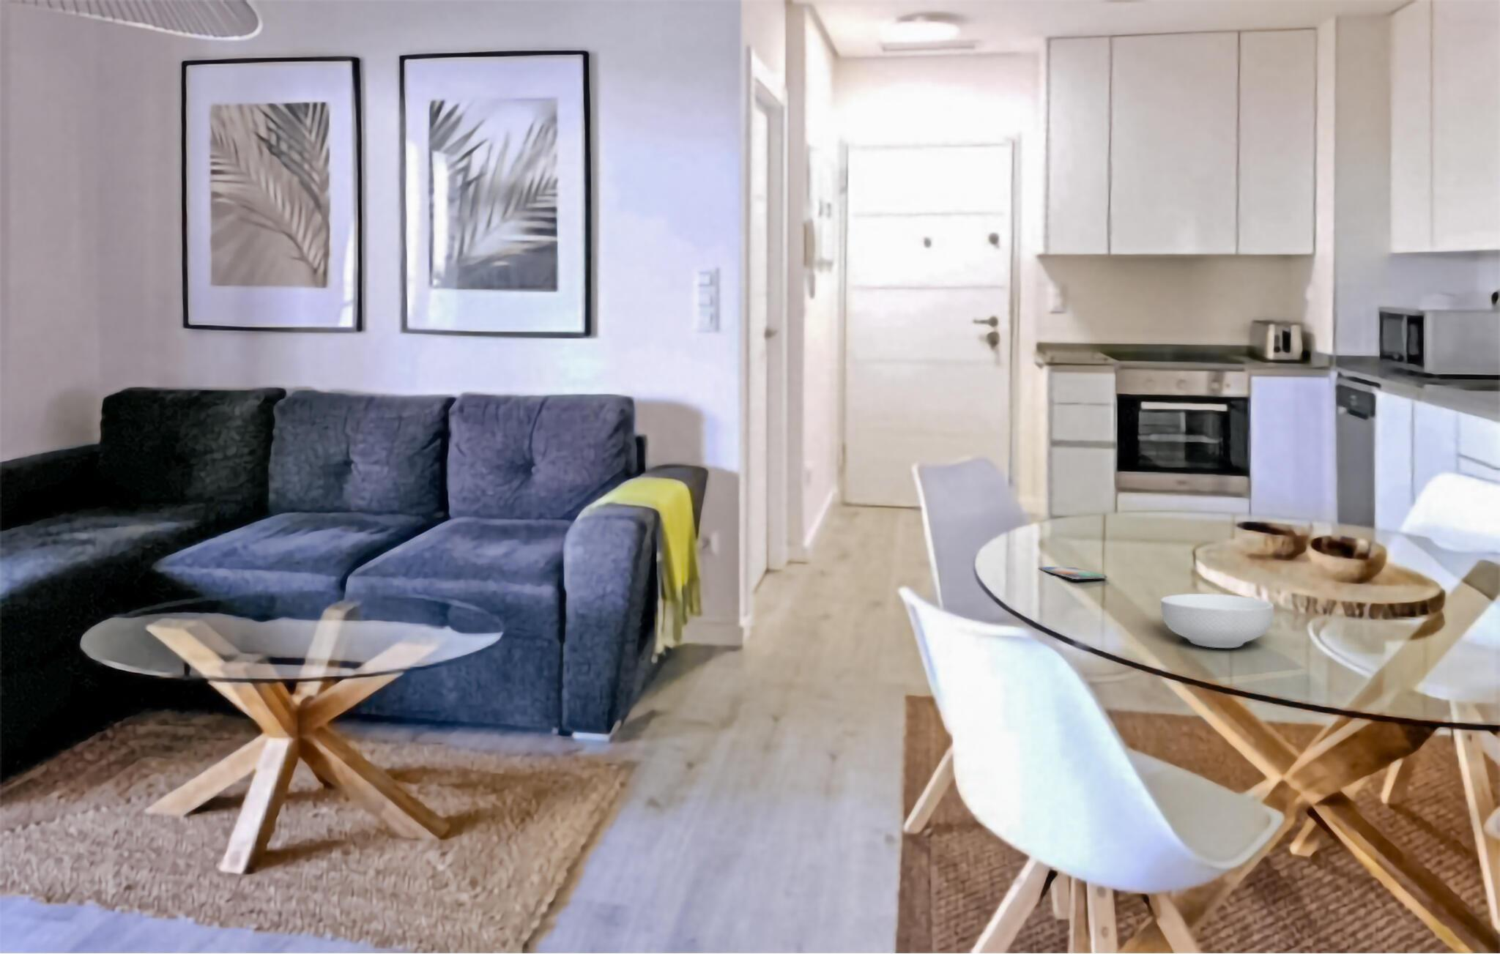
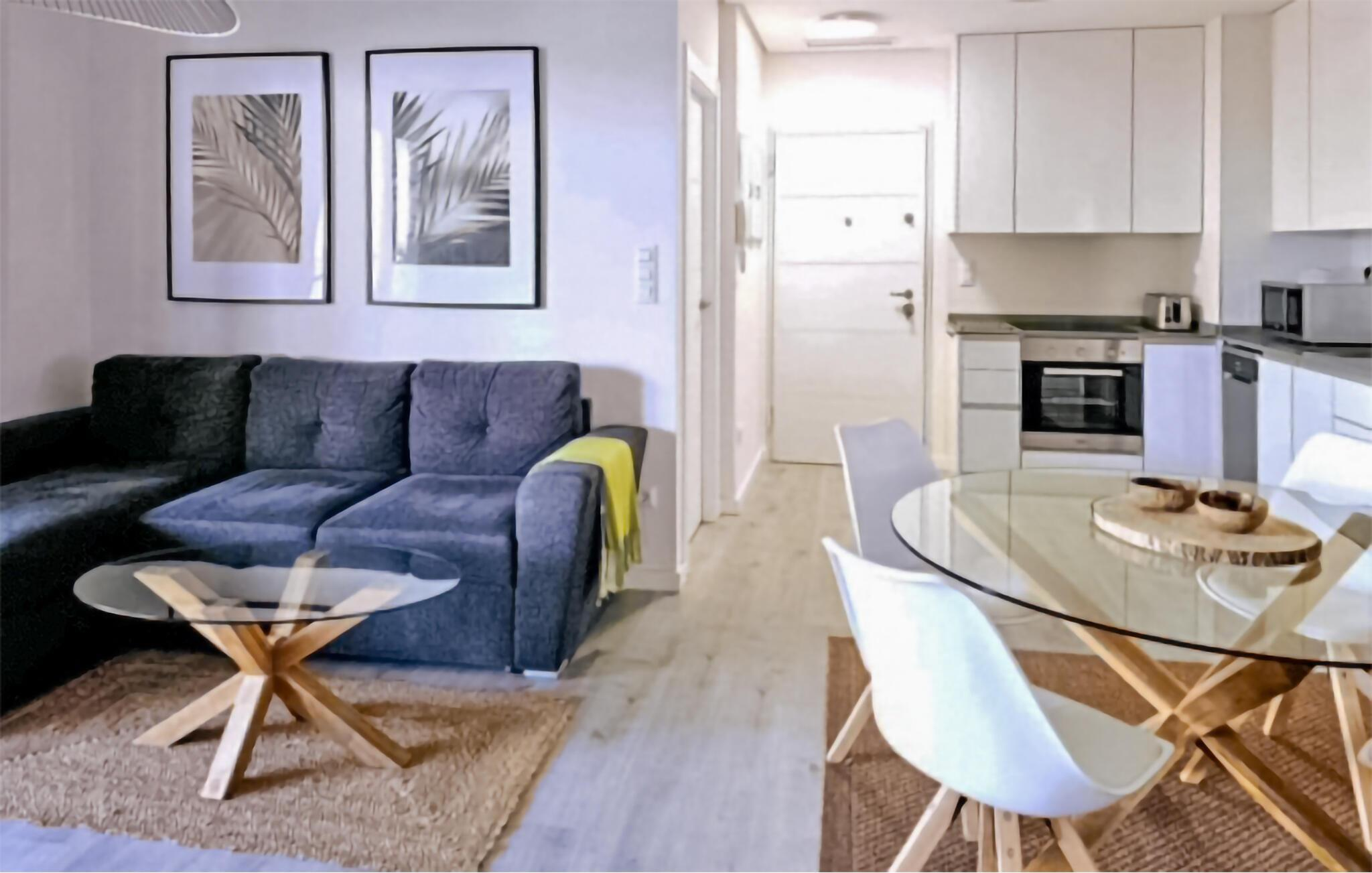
- smartphone (1071, 573)
- cereal bowl (1216, 622)
